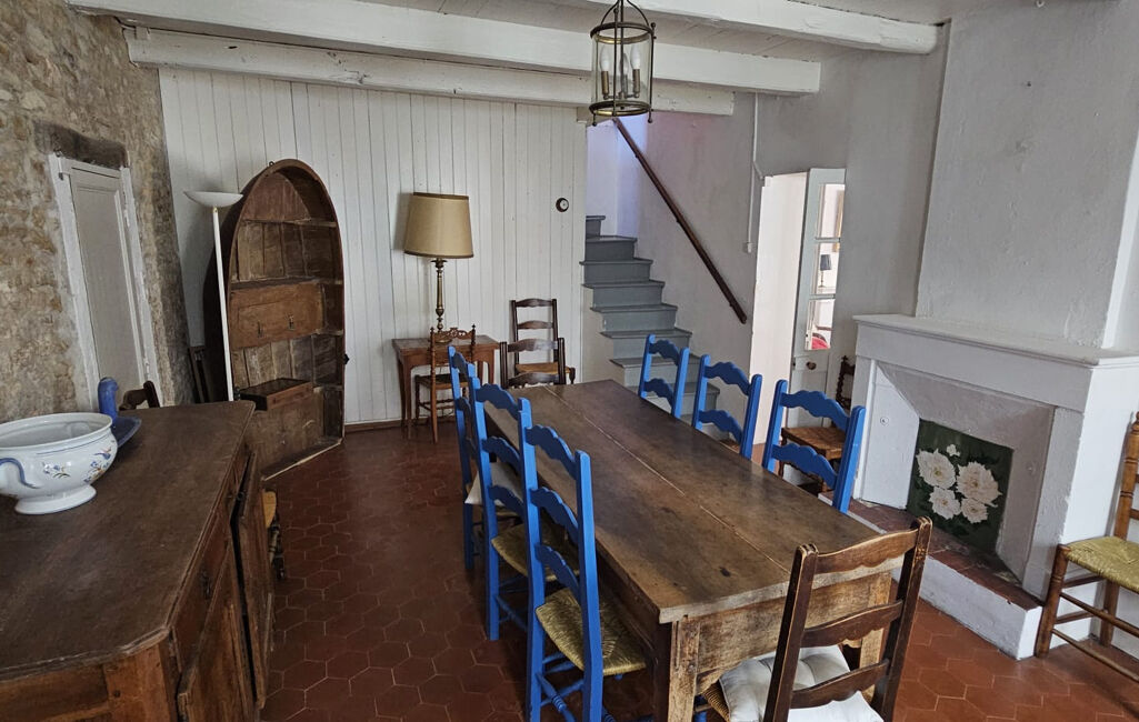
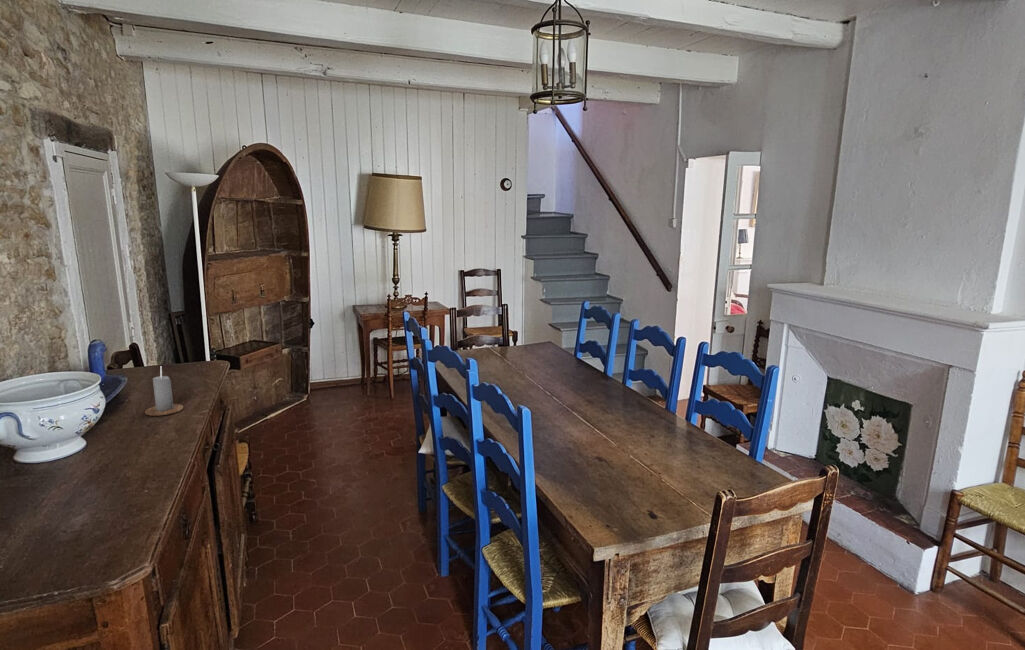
+ candle (161, 387)
